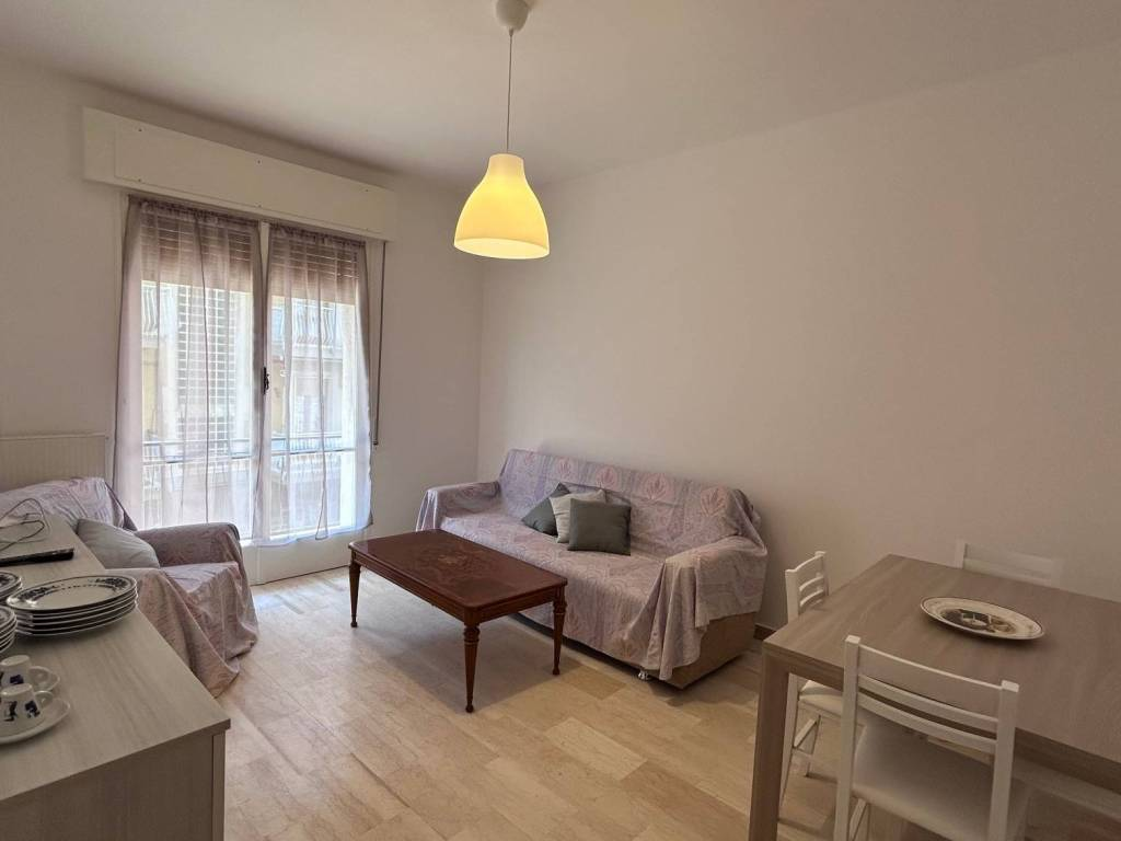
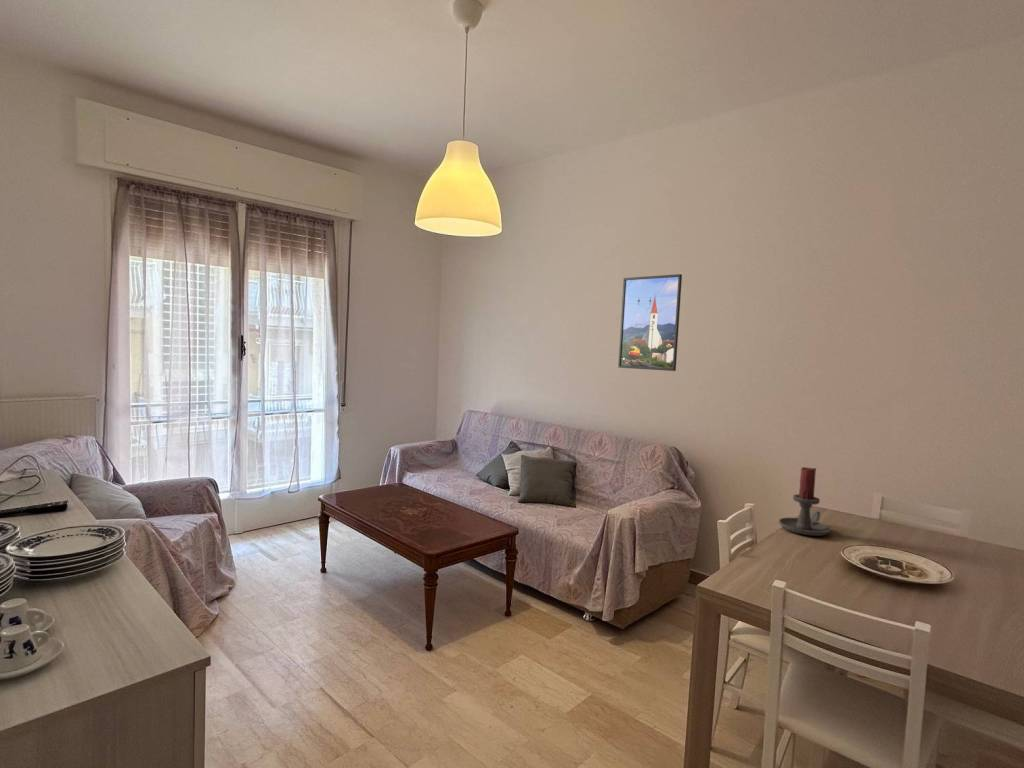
+ candle holder (808, 497)
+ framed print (648, 323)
